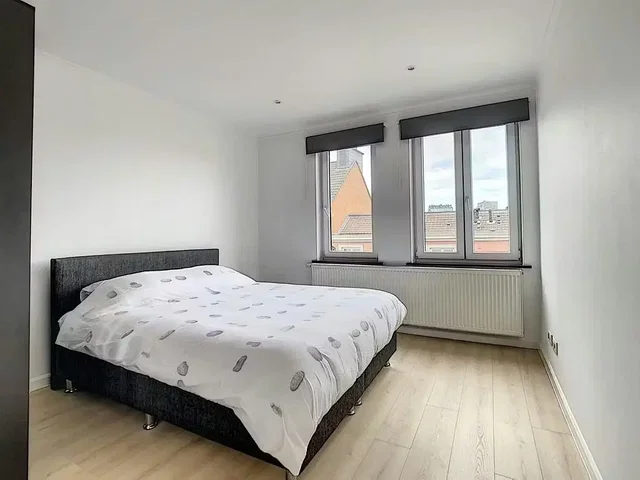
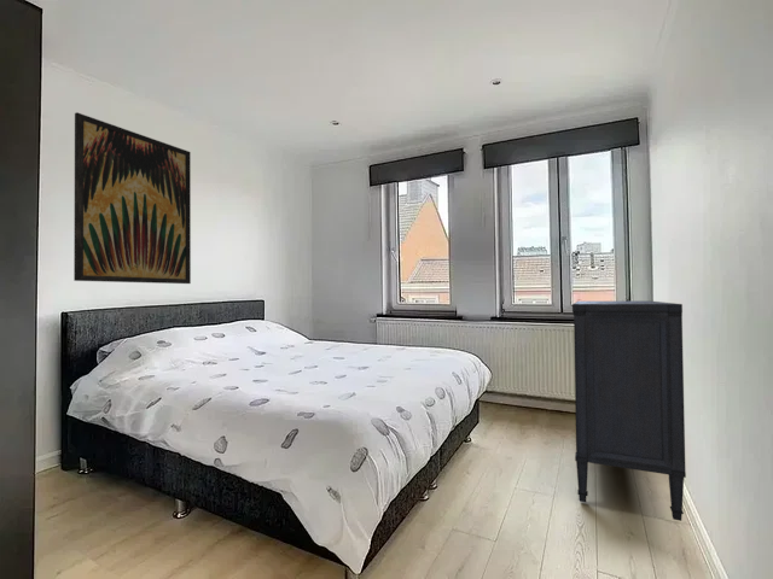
+ wall art (139, 207)
+ dresser (617, 385)
